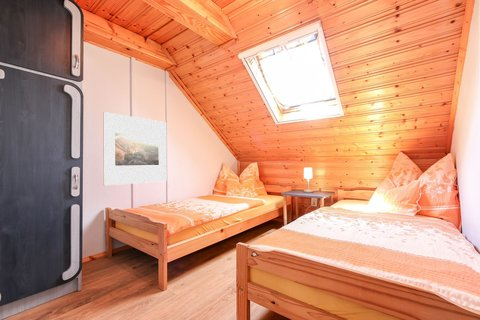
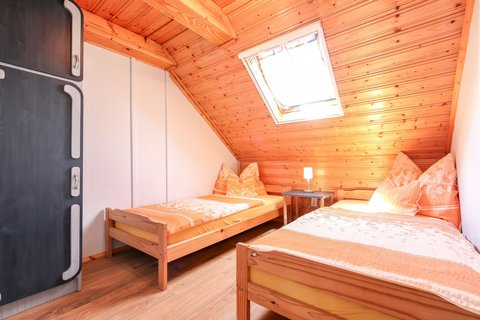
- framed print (138, 150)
